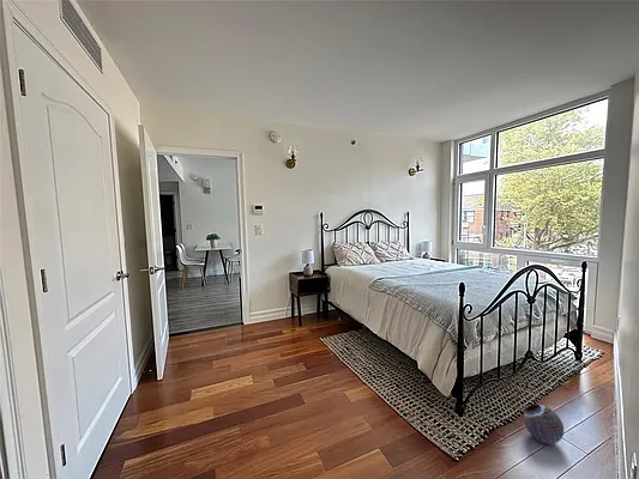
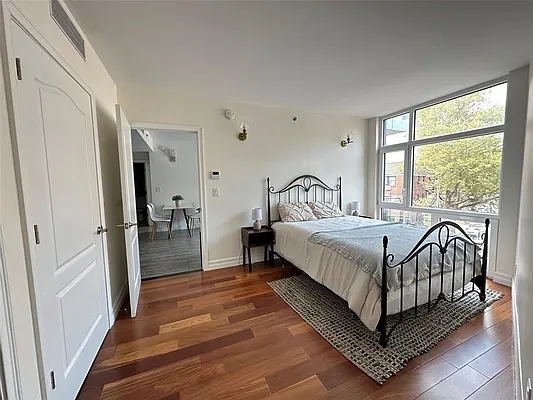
- decorative ball (543, 423)
